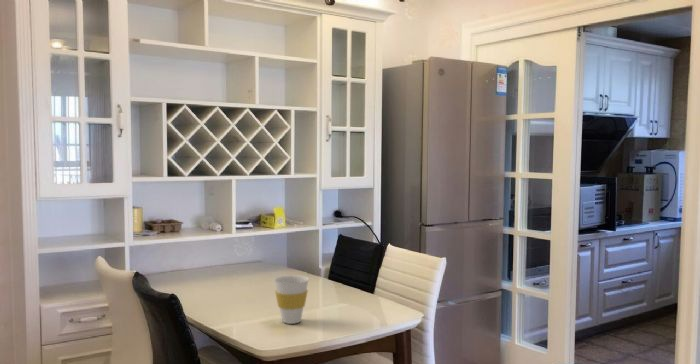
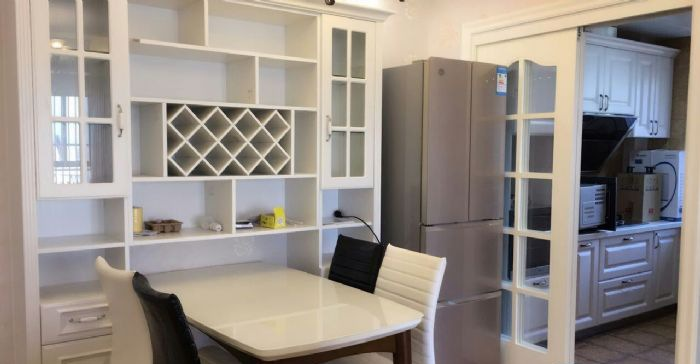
- cup (291, 300)
